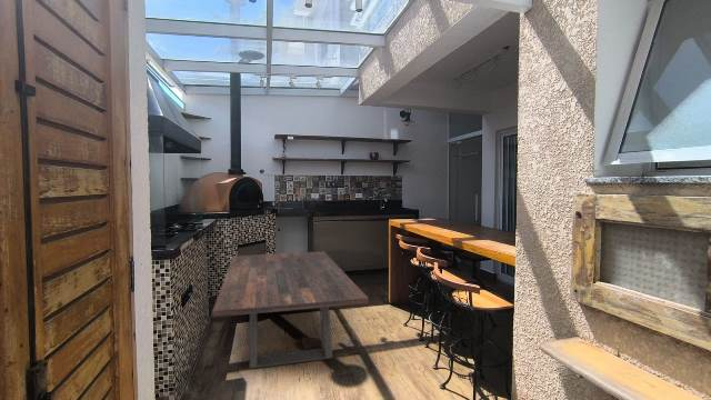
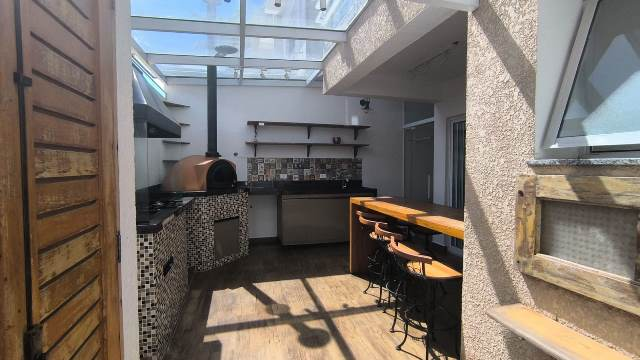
- dining table (286, 299)
